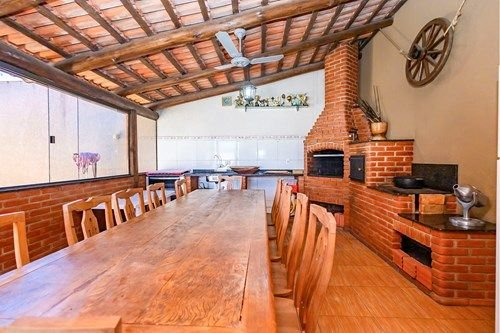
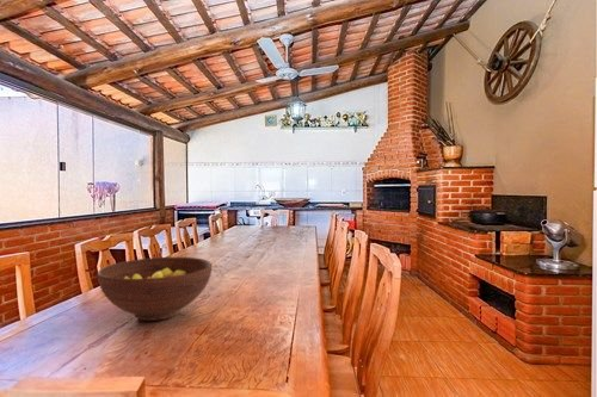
+ fruit bowl (158, 290)
